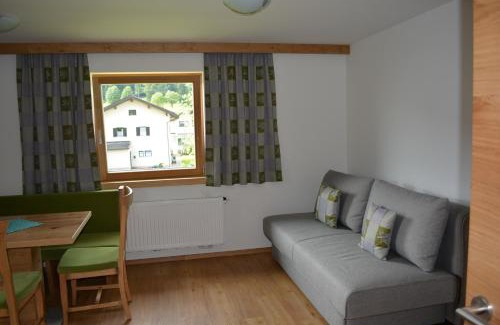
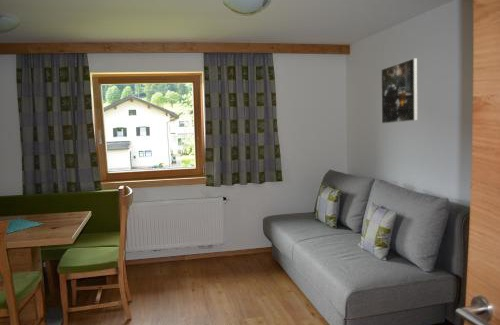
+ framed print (398, 93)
